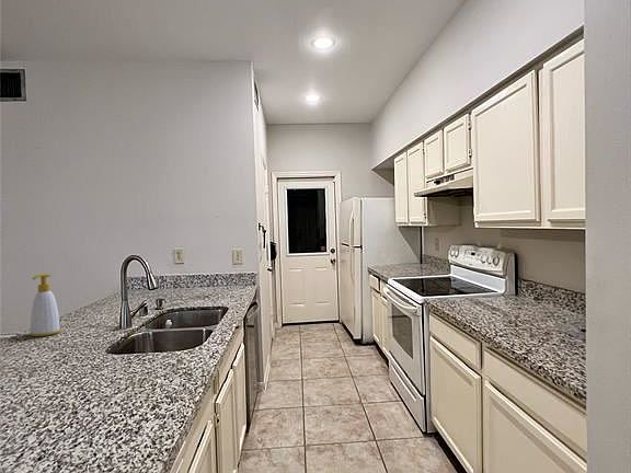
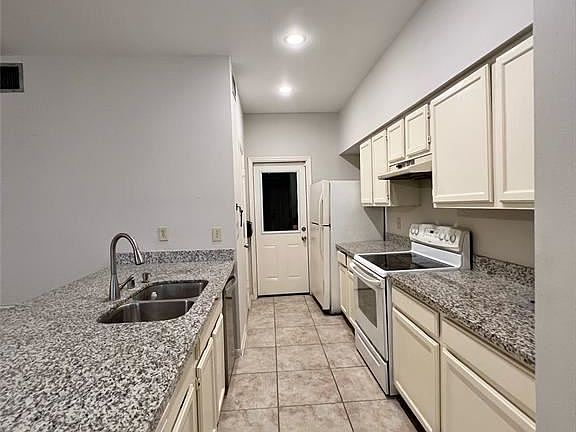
- soap bottle (44, 303)
